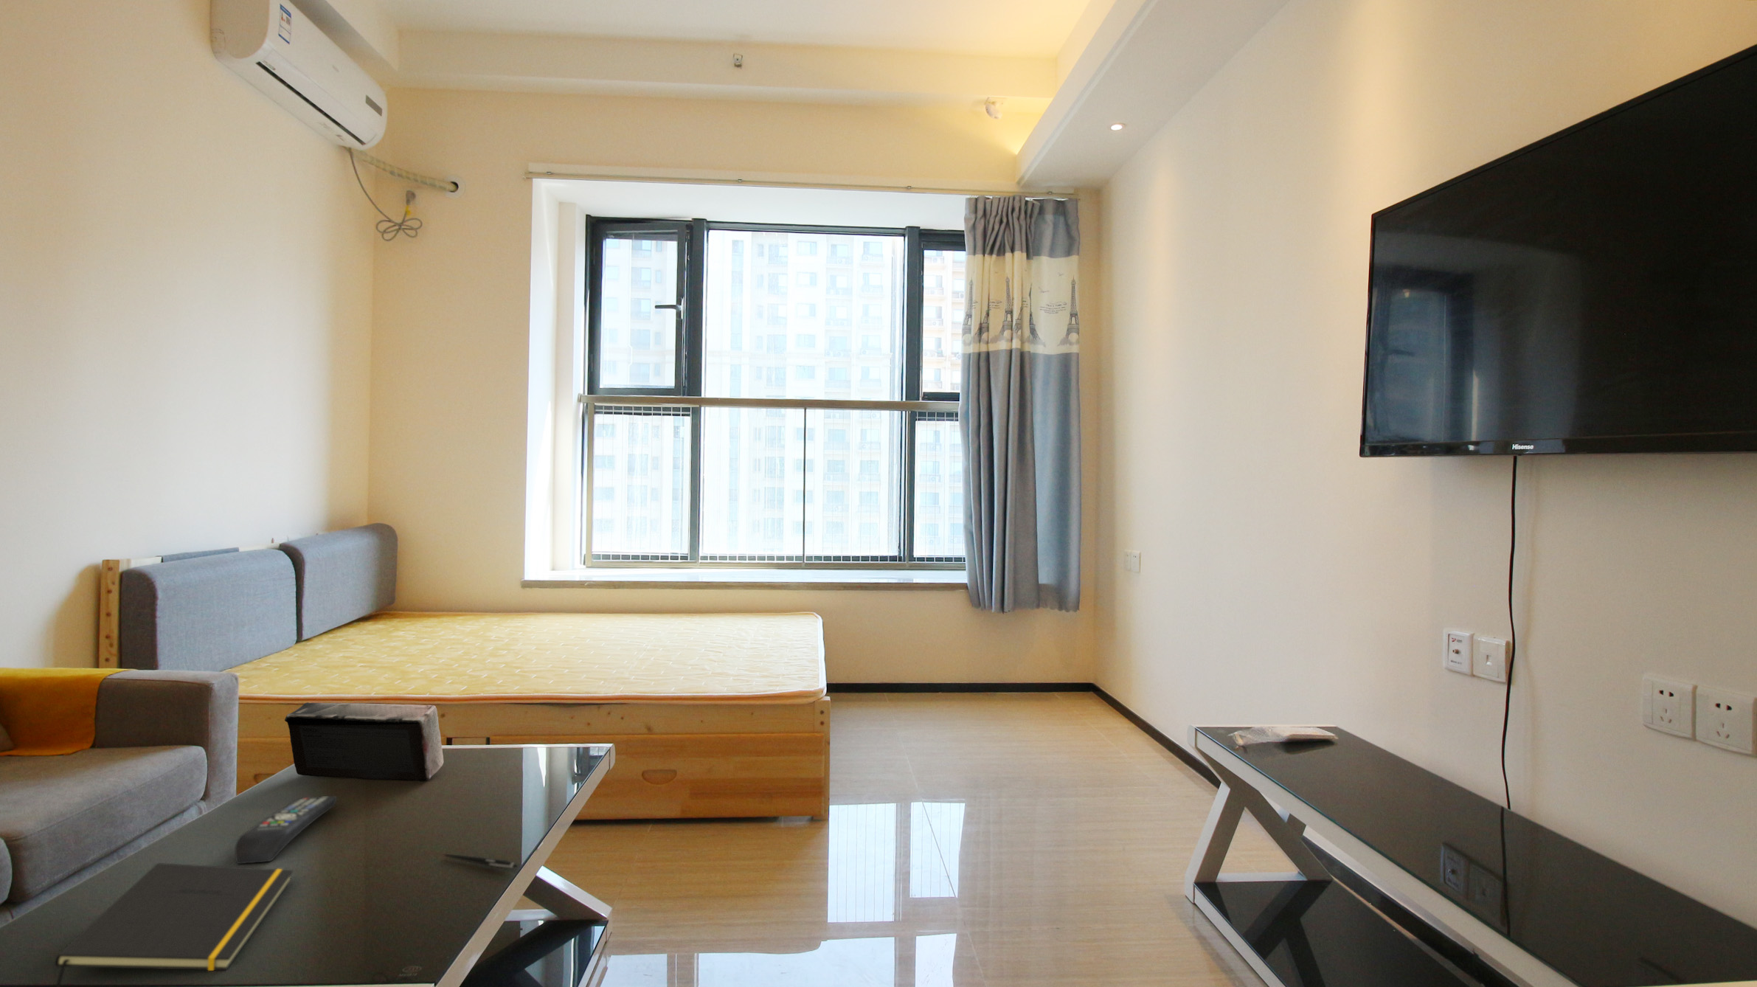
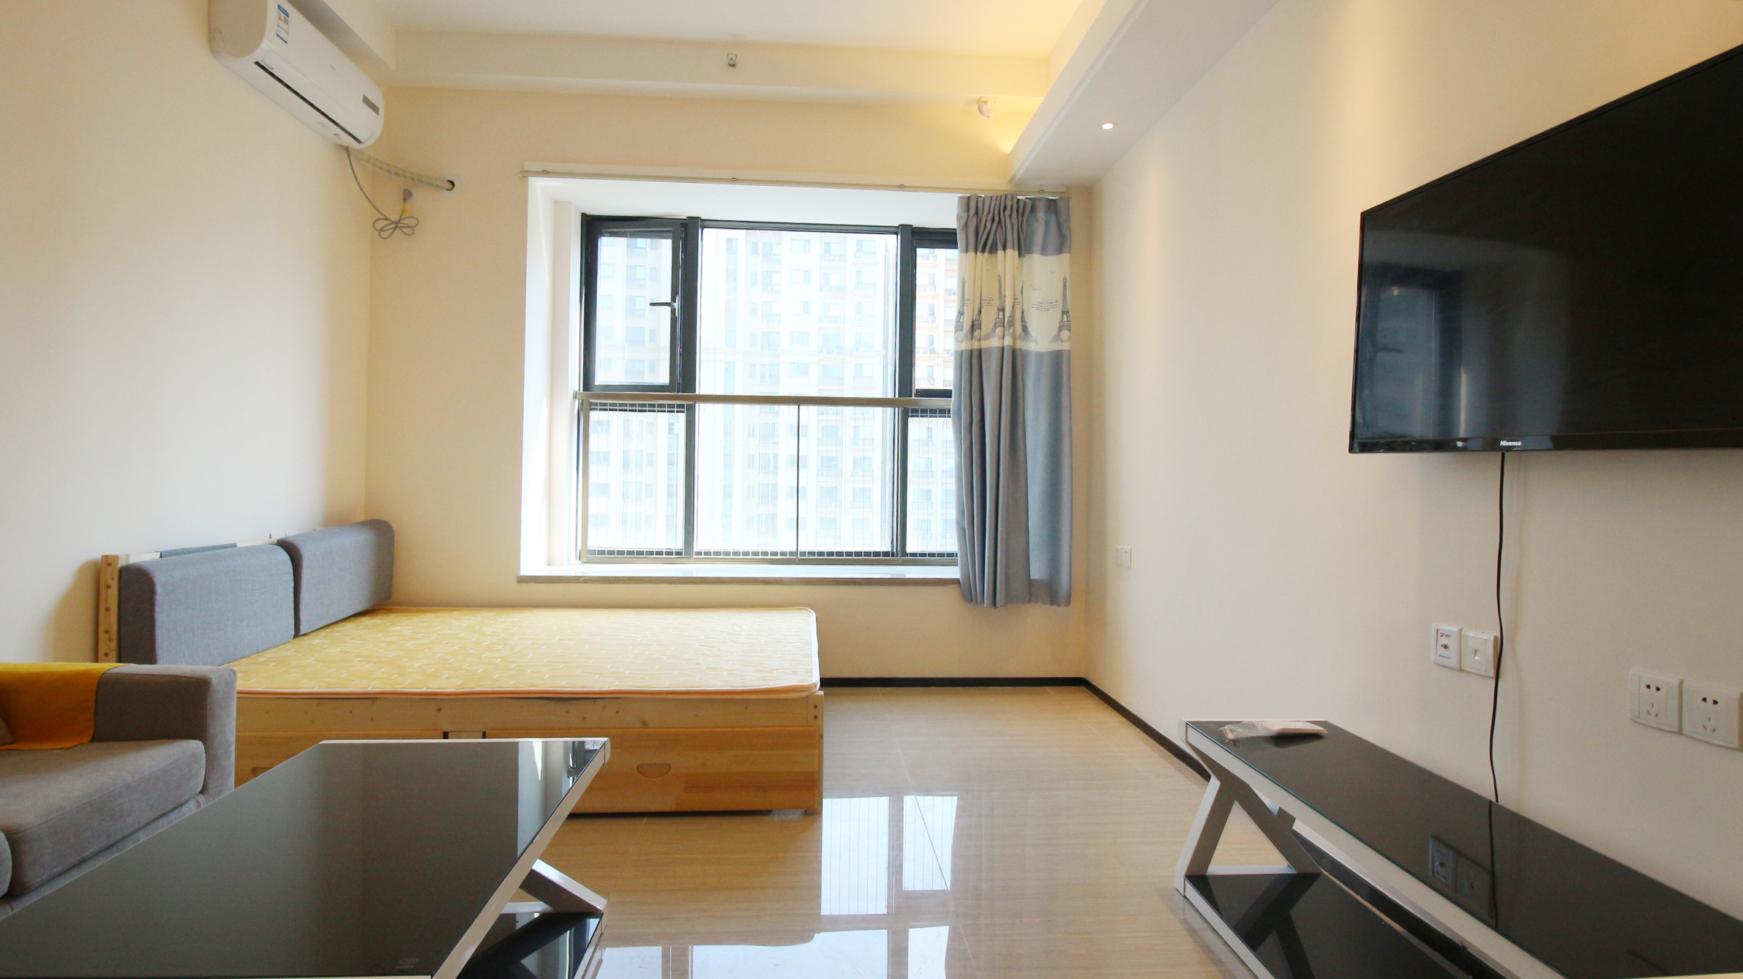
- pen (480, 859)
- notepad (188, 912)
- remote control (288, 823)
- tissue box (370, 738)
